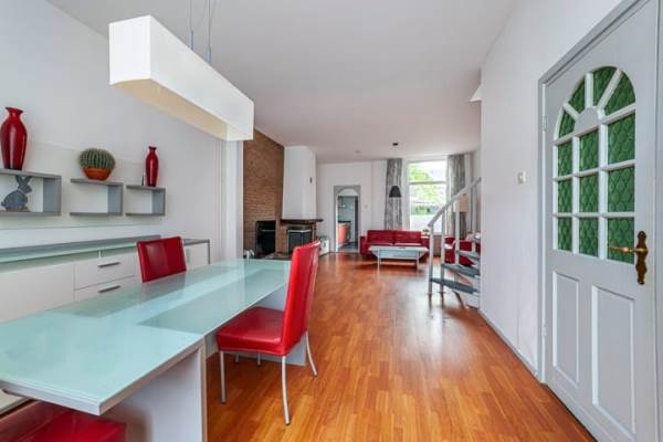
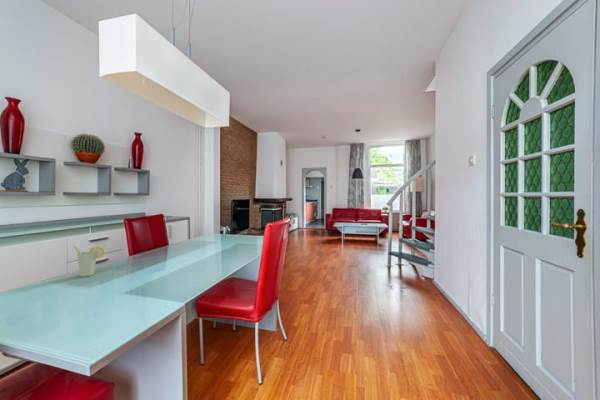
+ cup (89, 259)
